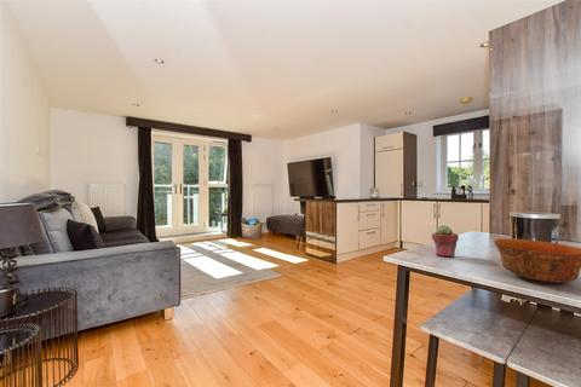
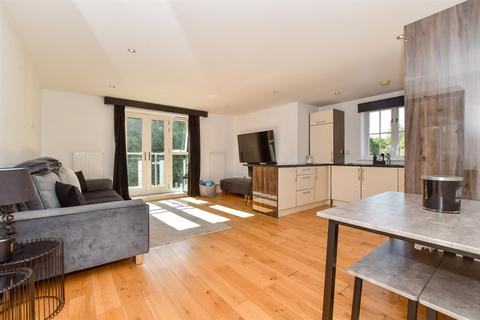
- potted succulent (444, 239)
- bowl (537, 261)
